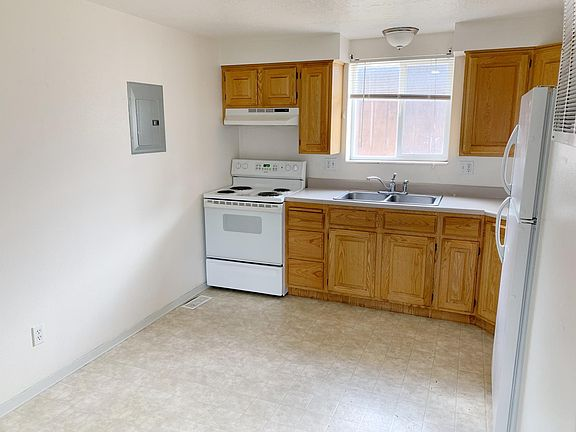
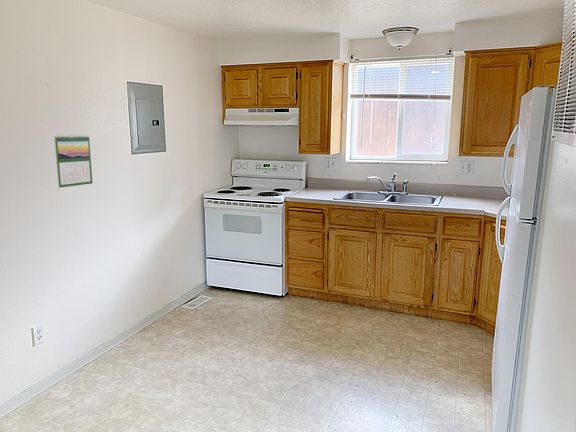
+ calendar (74, 160)
